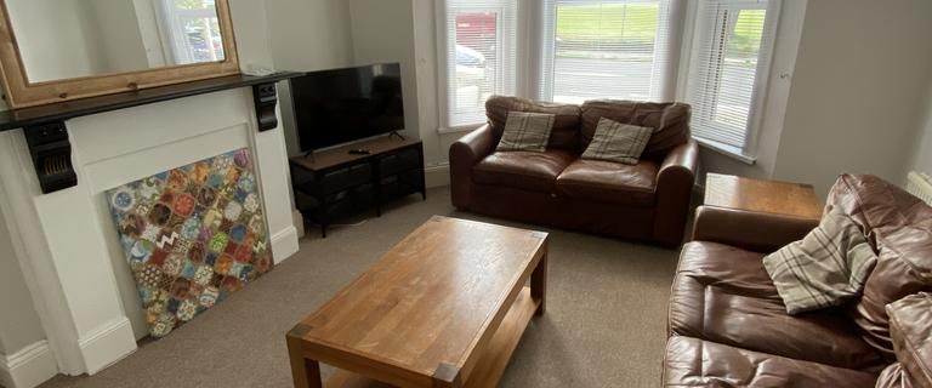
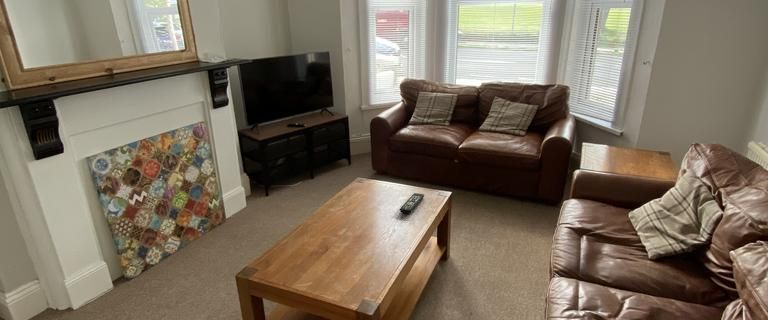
+ remote control (412, 203)
